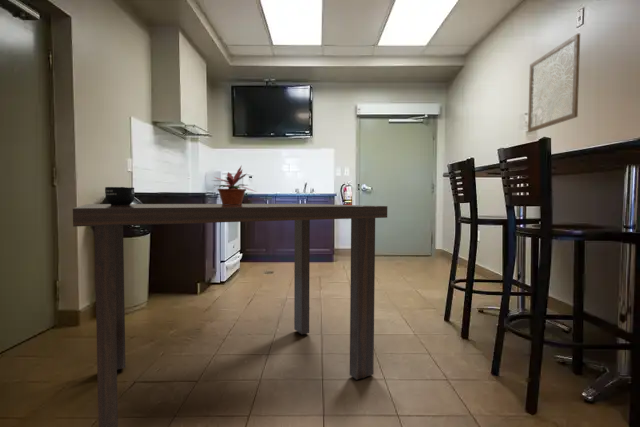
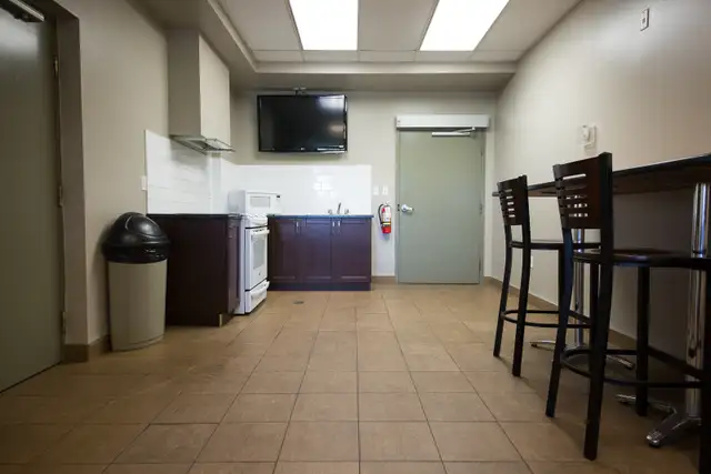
- dining table (294, 290)
- wall art (553, 87)
- mug (119, 195)
- potted plant (232, 183)
